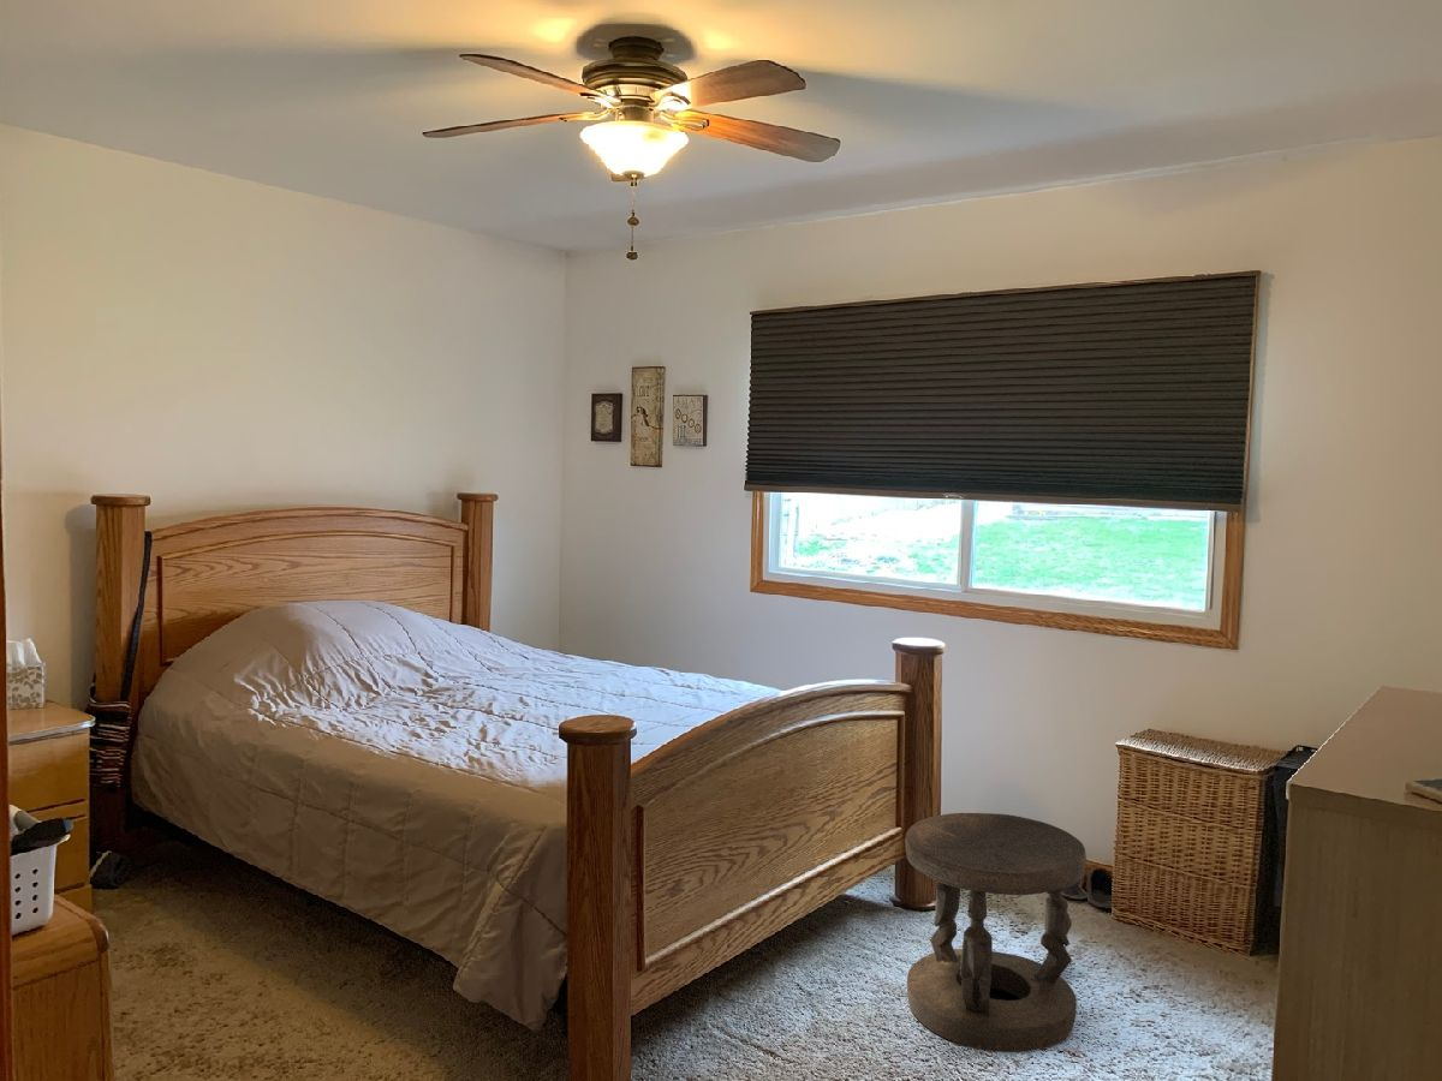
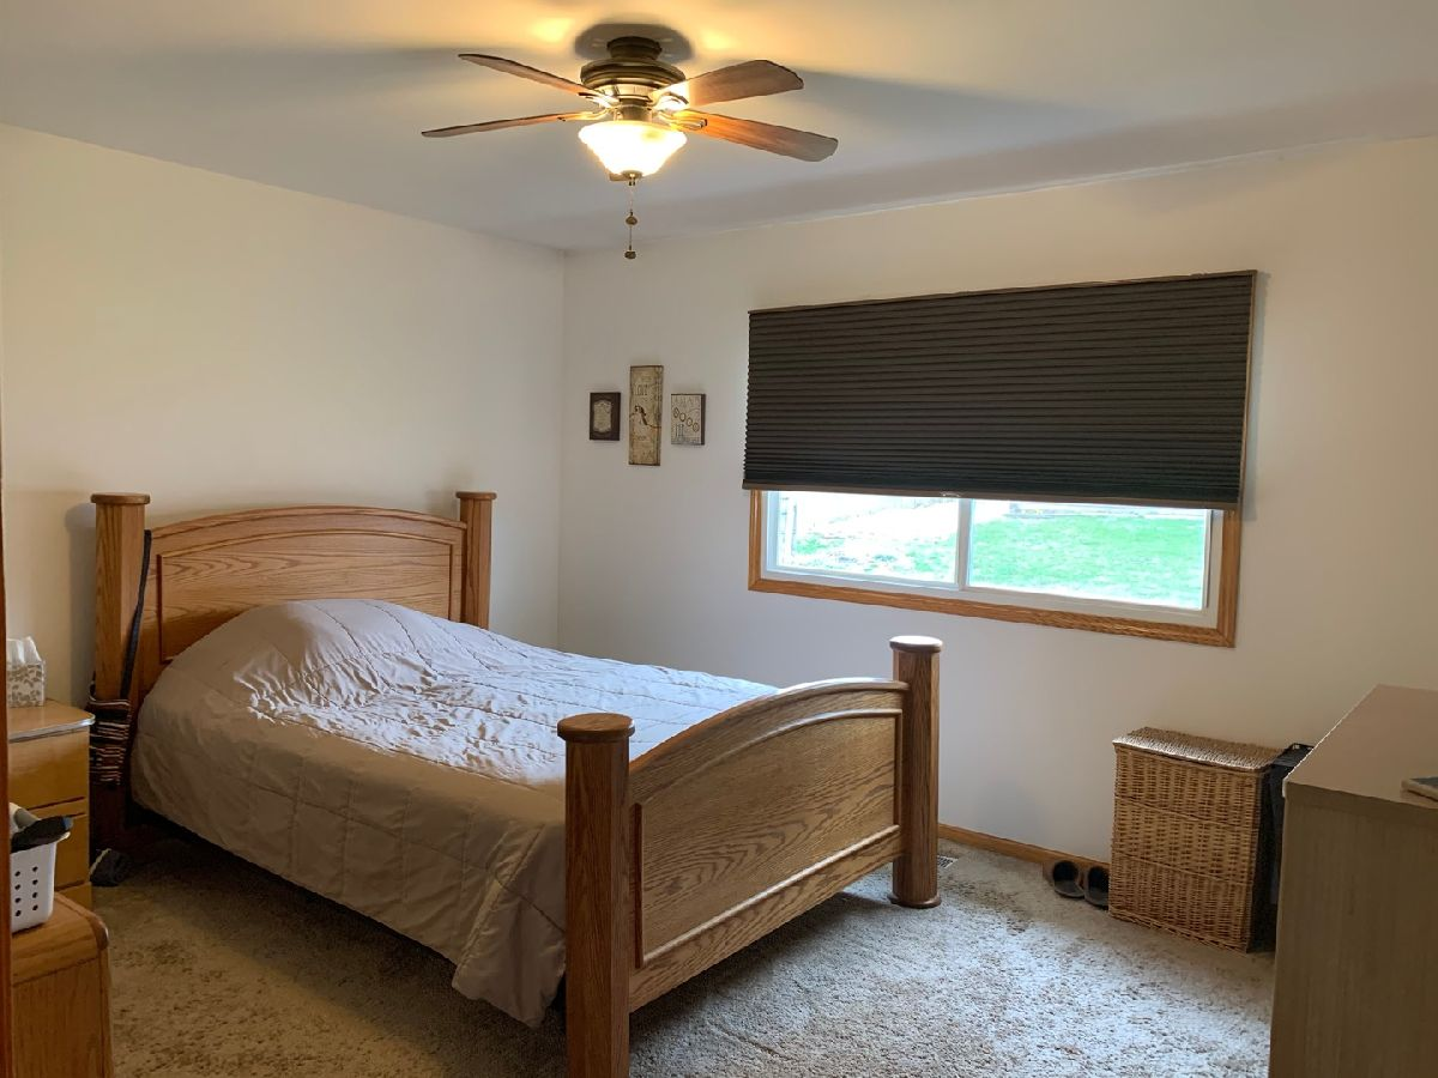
- stool (983, 924)
